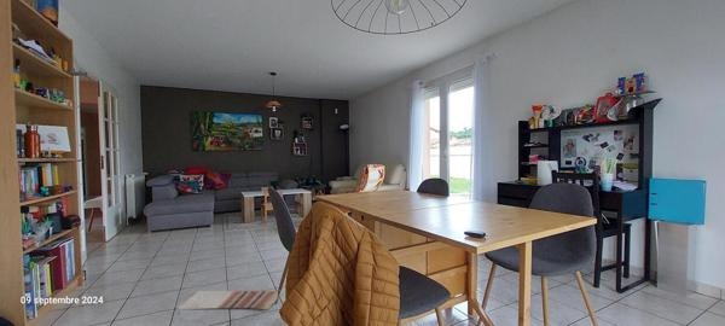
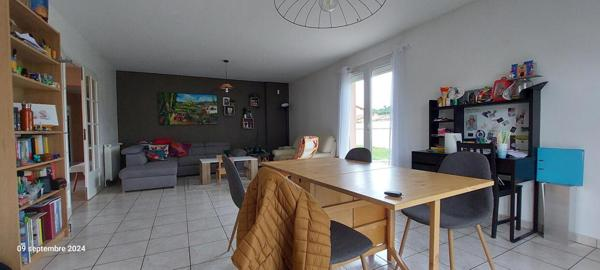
- rug (232, 298)
